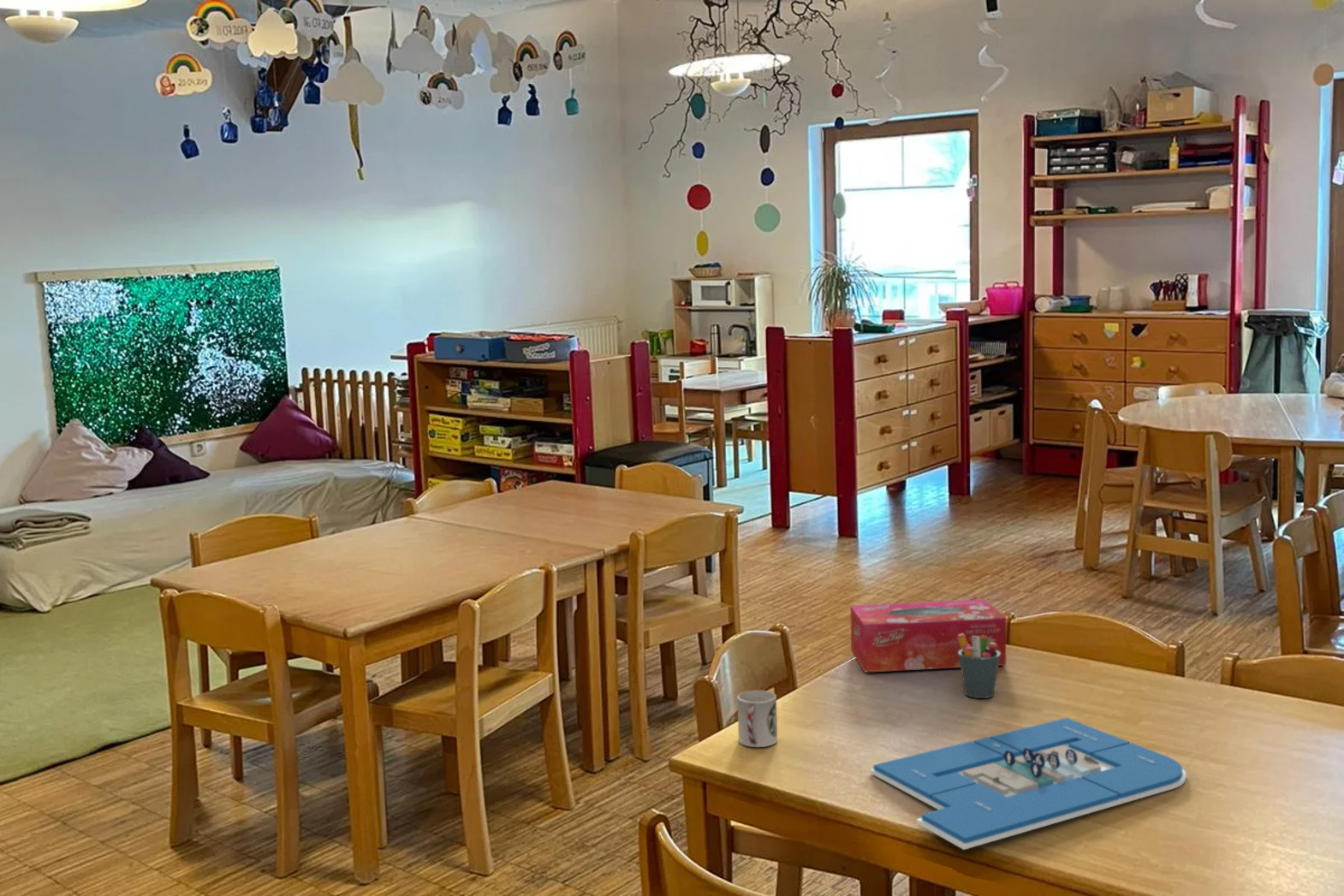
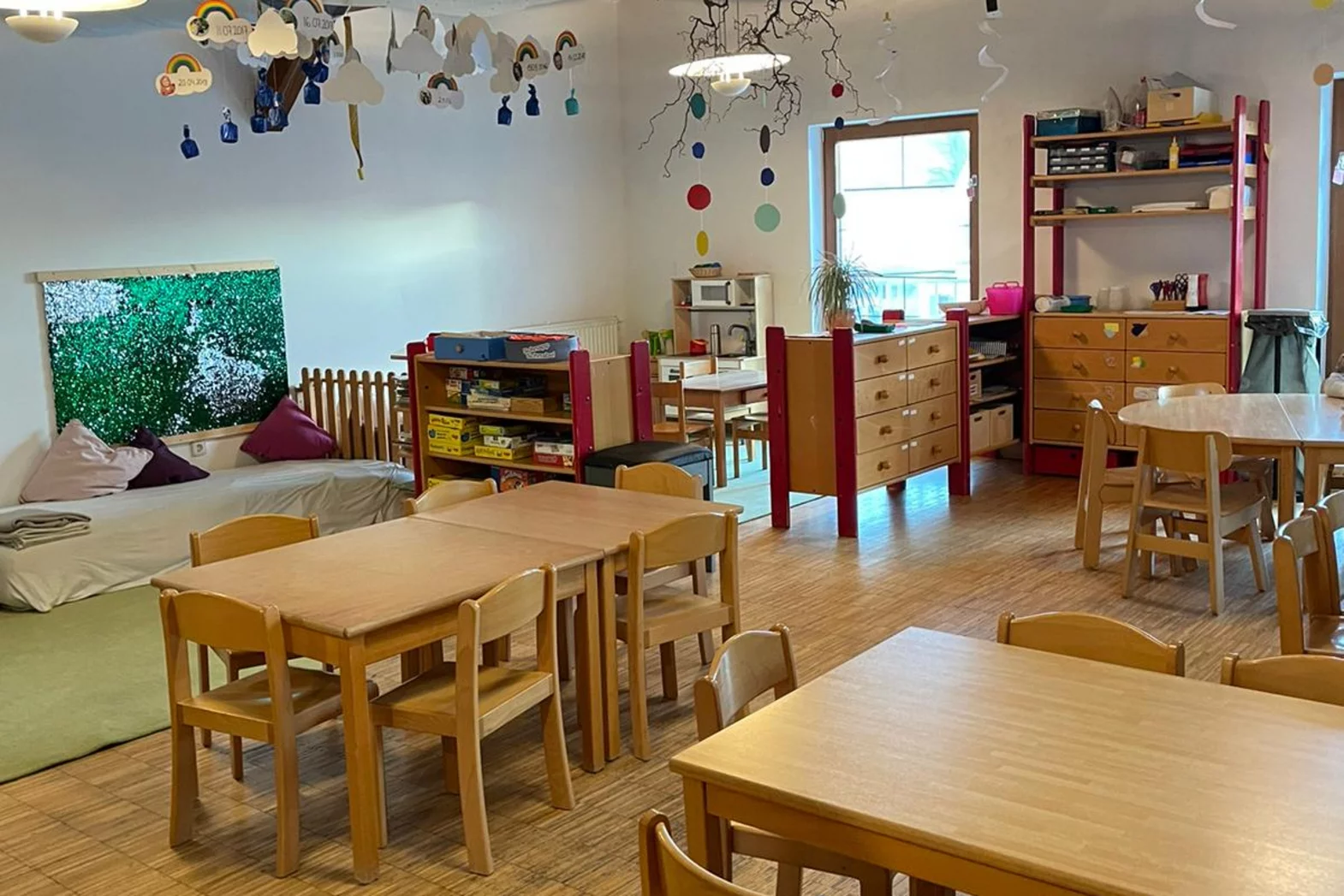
- tissue box (926, 634)
- board game (1021, 768)
- cup (755, 721)
- pen holder (978, 662)
